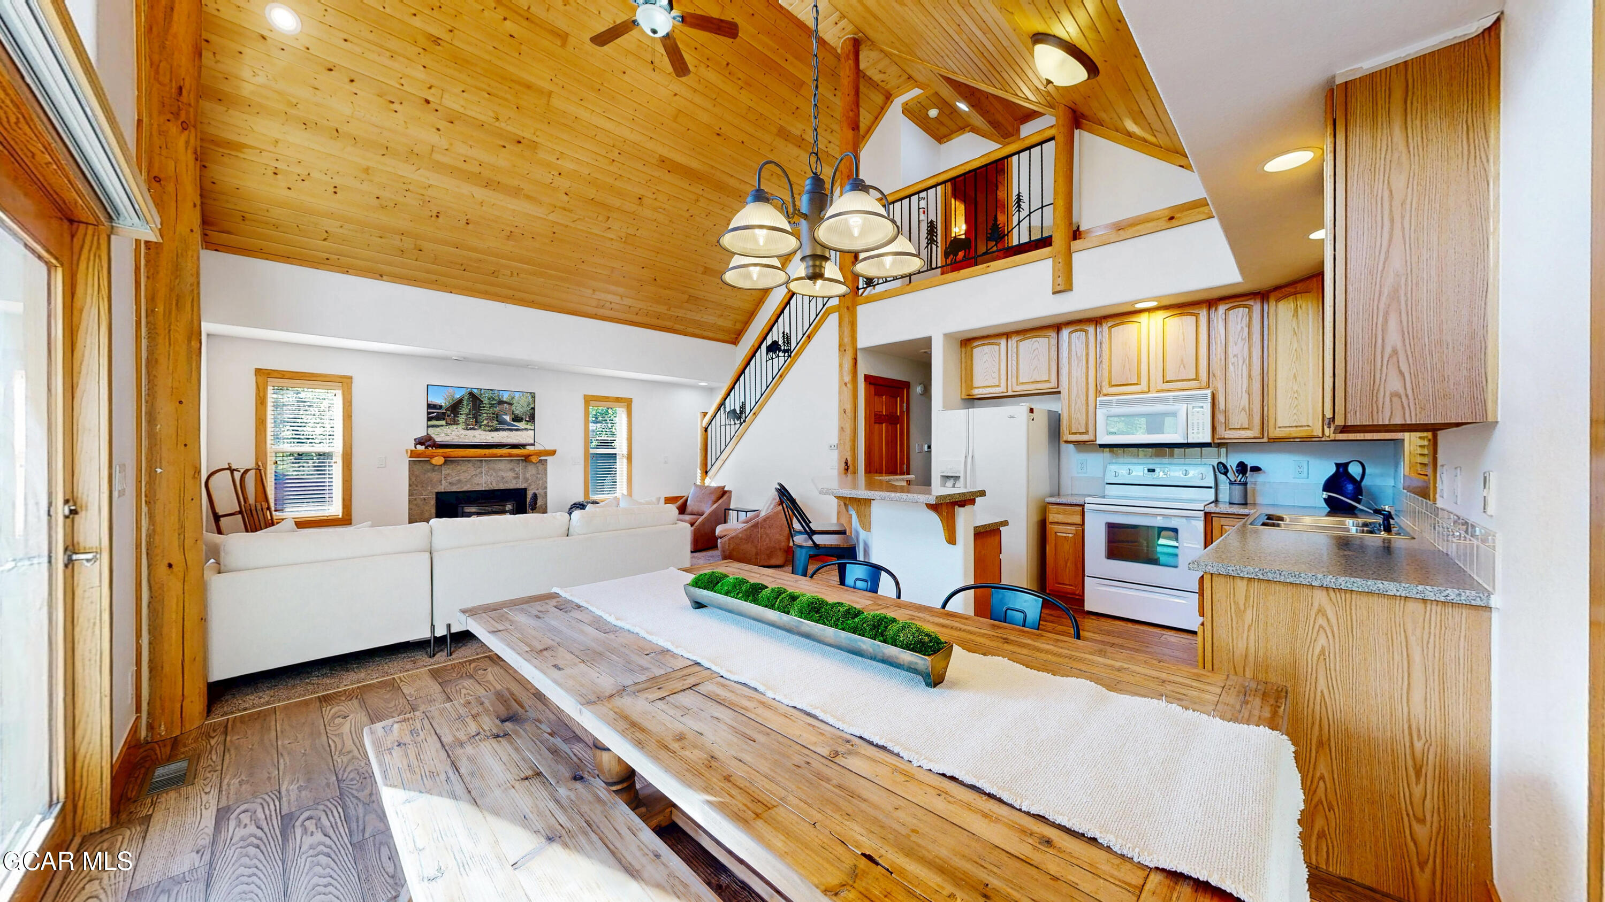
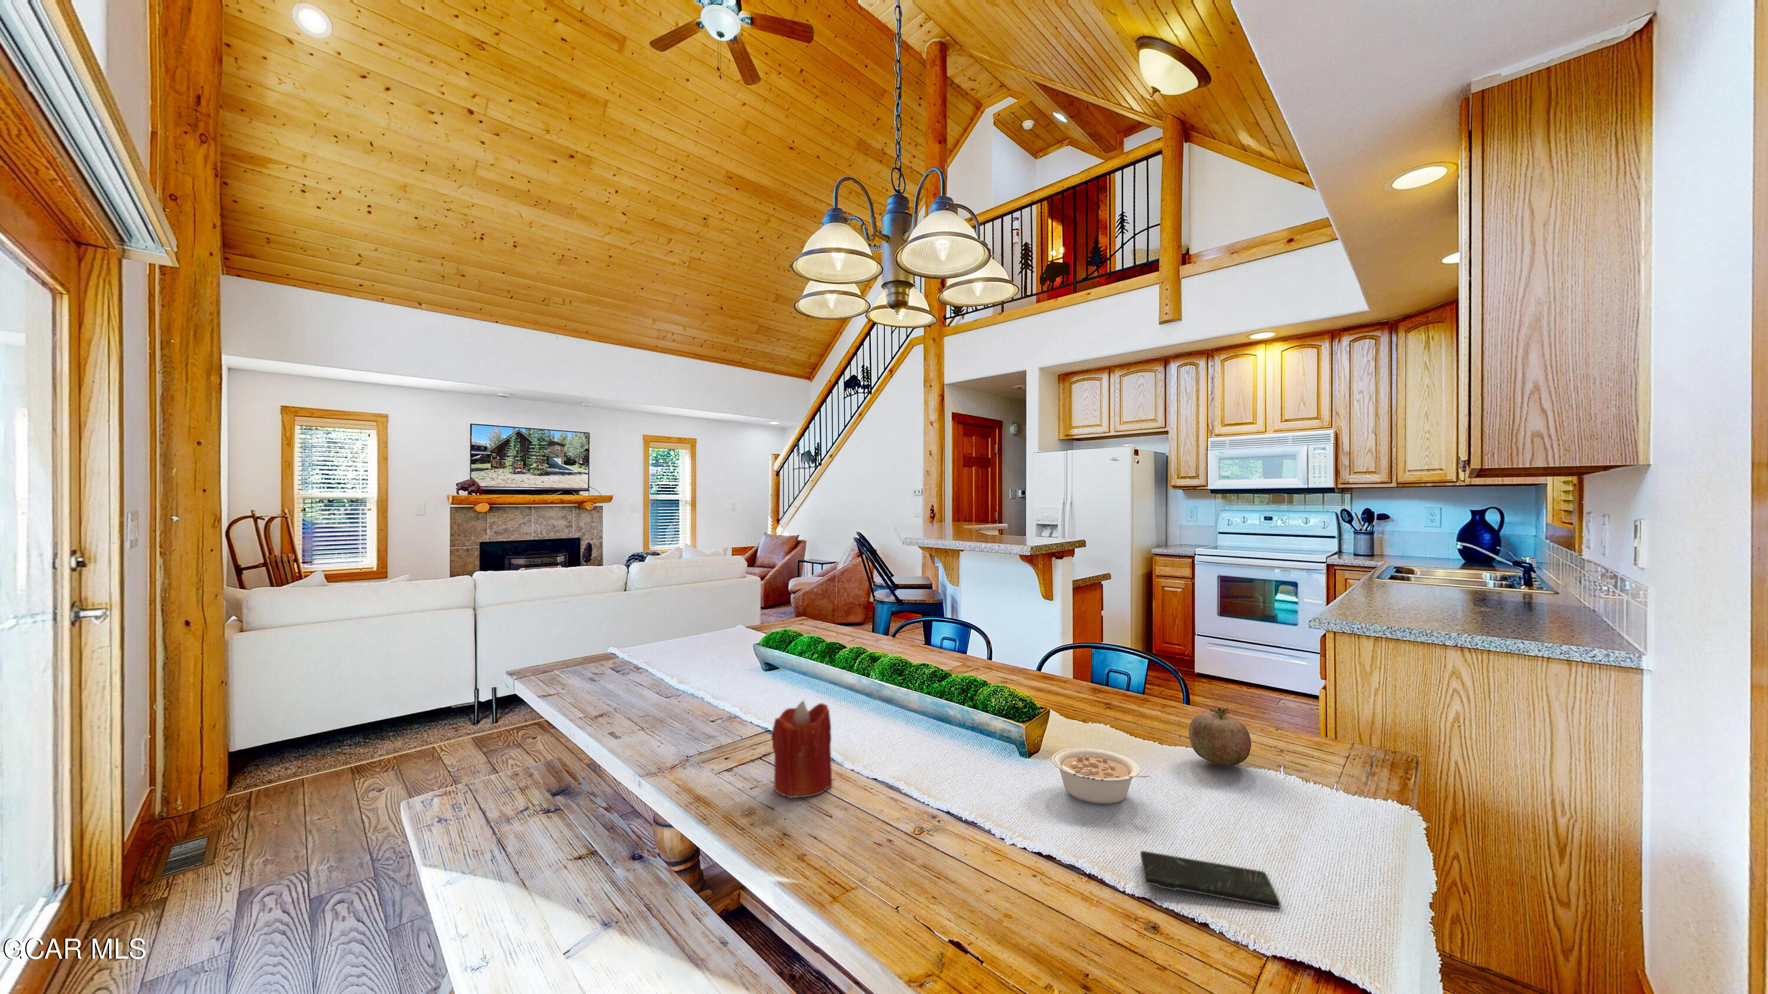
+ legume (1098, 774)
+ candle (803, 744)
+ smartphone (1206, 877)
+ fruit (1219, 735)
